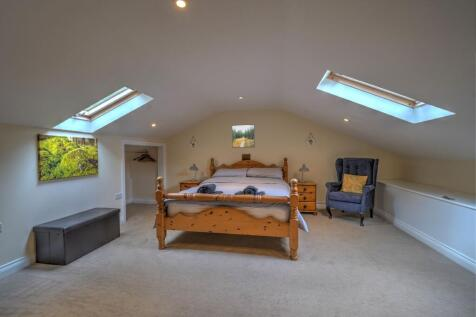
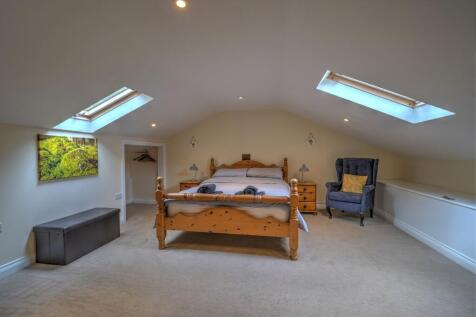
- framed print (243, 136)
